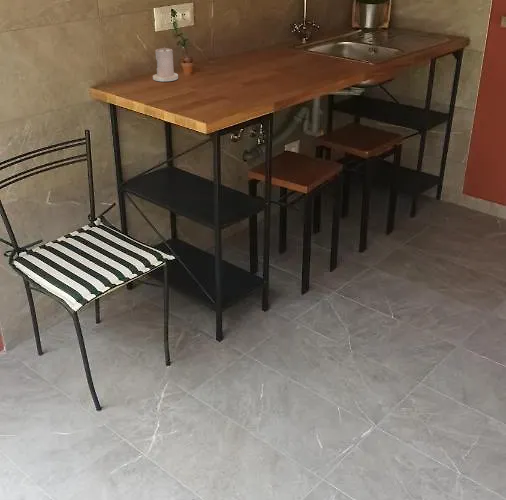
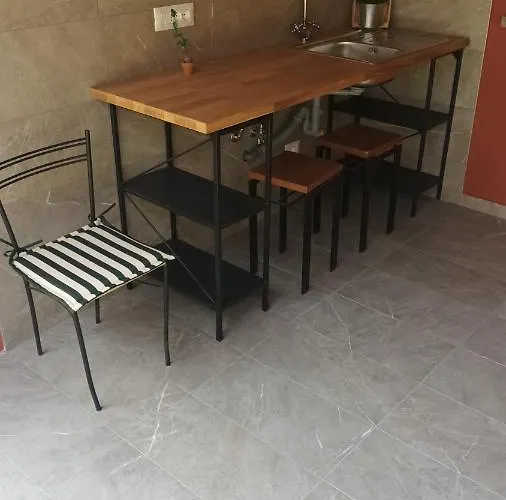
- candle (164, 62)
